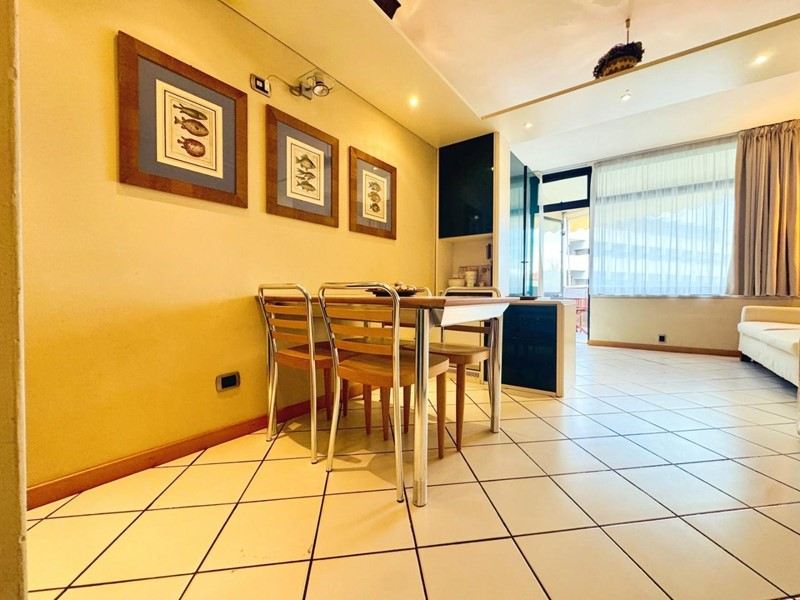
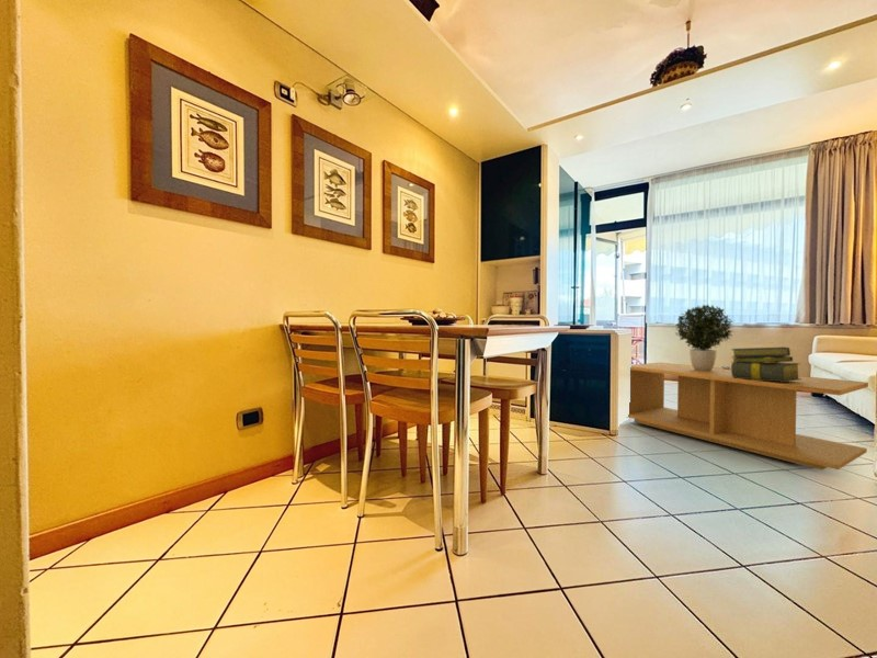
+ potted plant (703, 337)
+ coffee table (726, 405)
+ stack of books (761, 362)
